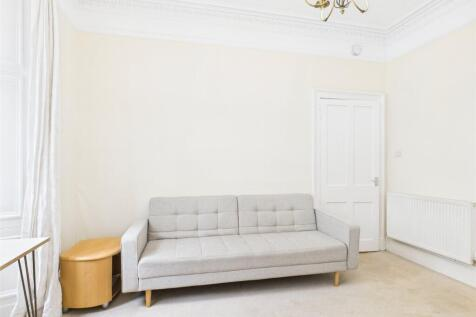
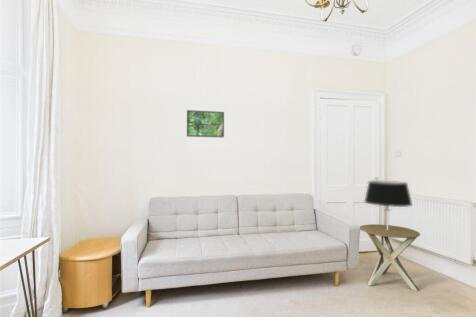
+ side table (388, 255)
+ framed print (205, 124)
+ table lamp (387, 205)
